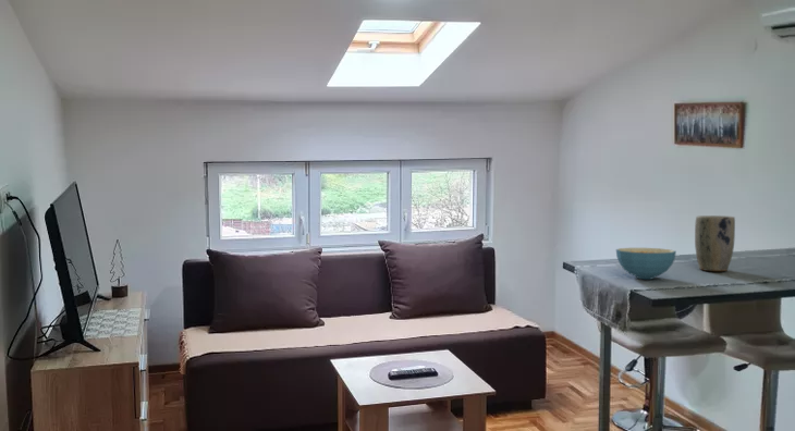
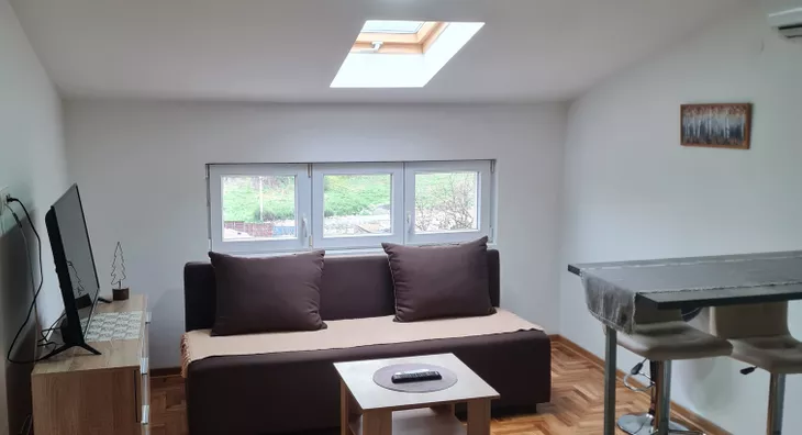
- plant pot (714, 243)
- cereal bowl (645, 263)
